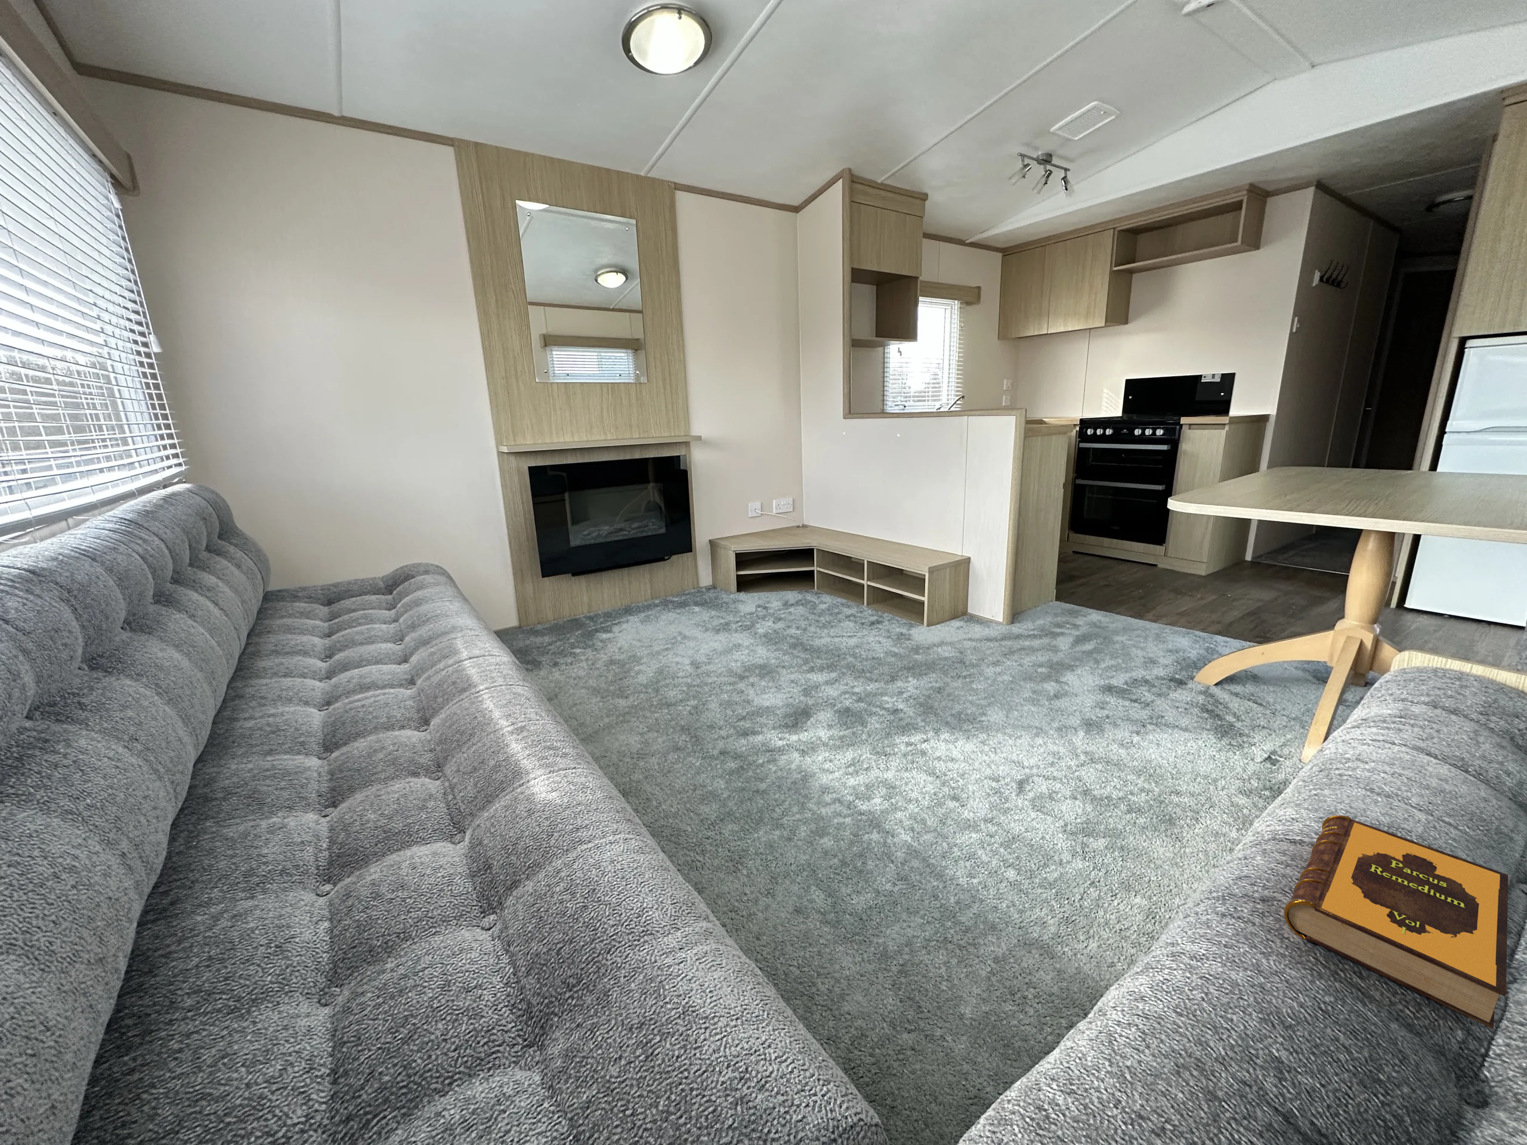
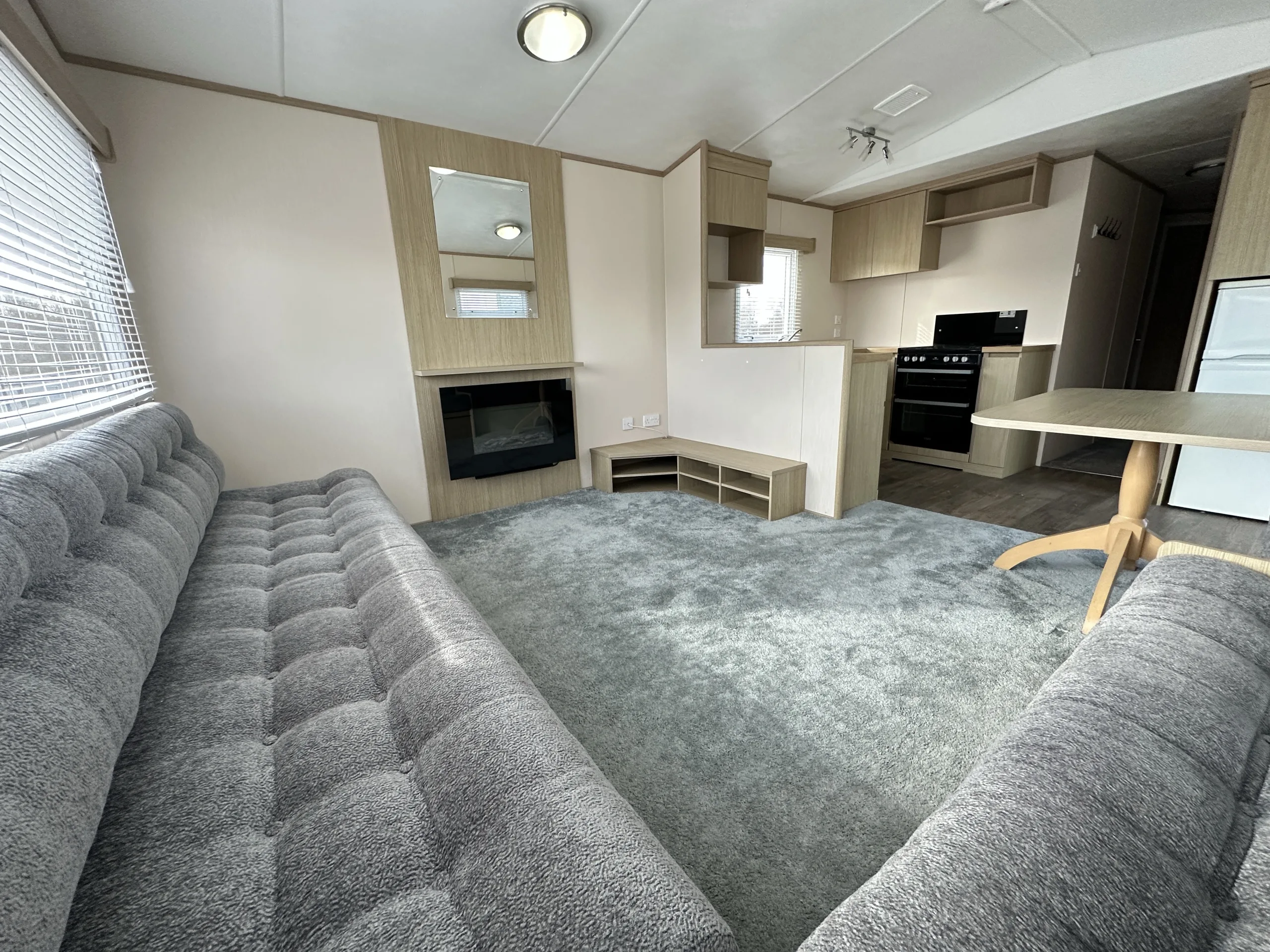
- hardback book (1395, 900)
